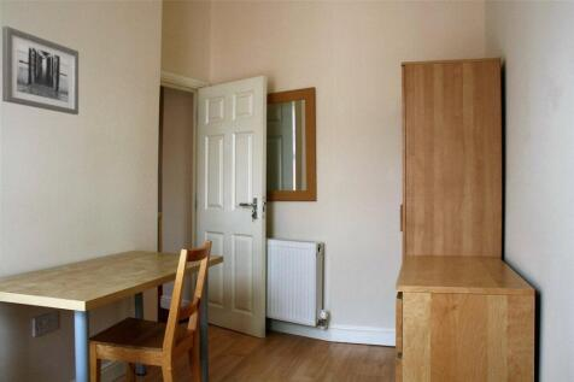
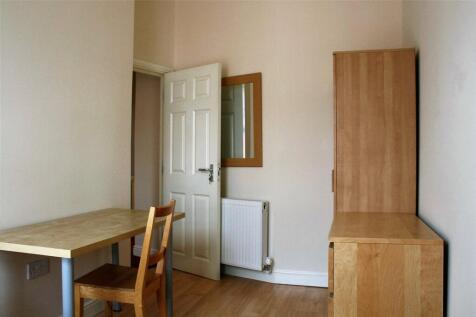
- wall art (43, 74)
